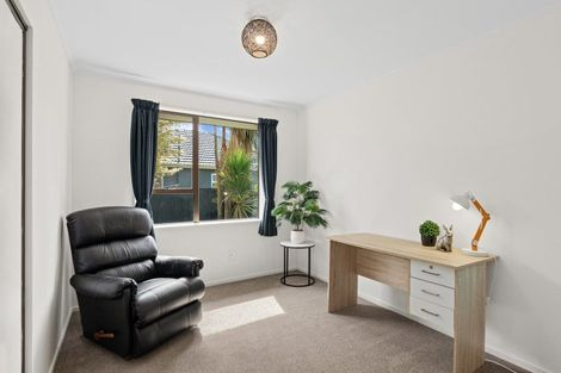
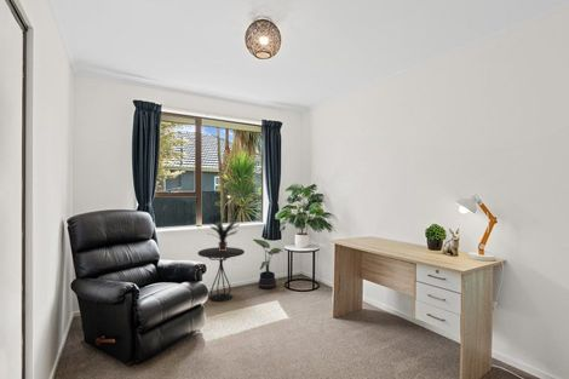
+ potted plant (224, 232)
+ potted plant (269, 262)
+ side table (222, 274)
